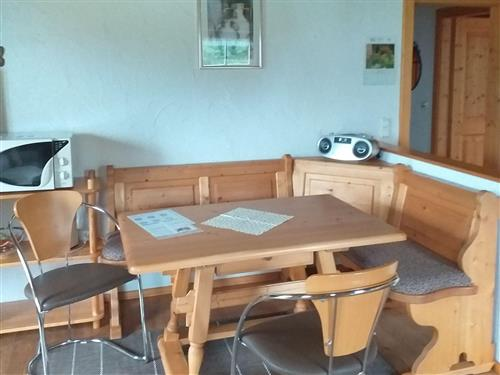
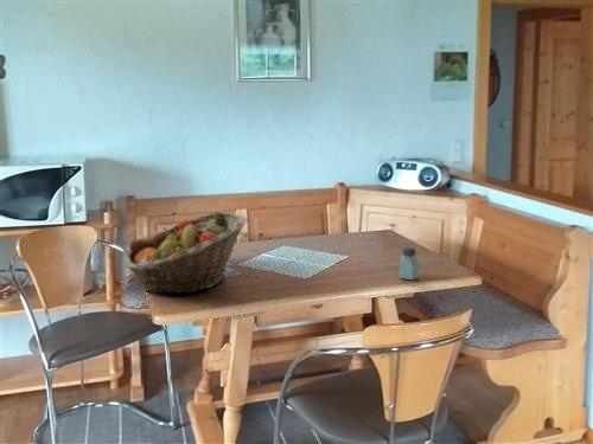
+ fruit basket (185, 249)
+ saltshaker (408, 263)
